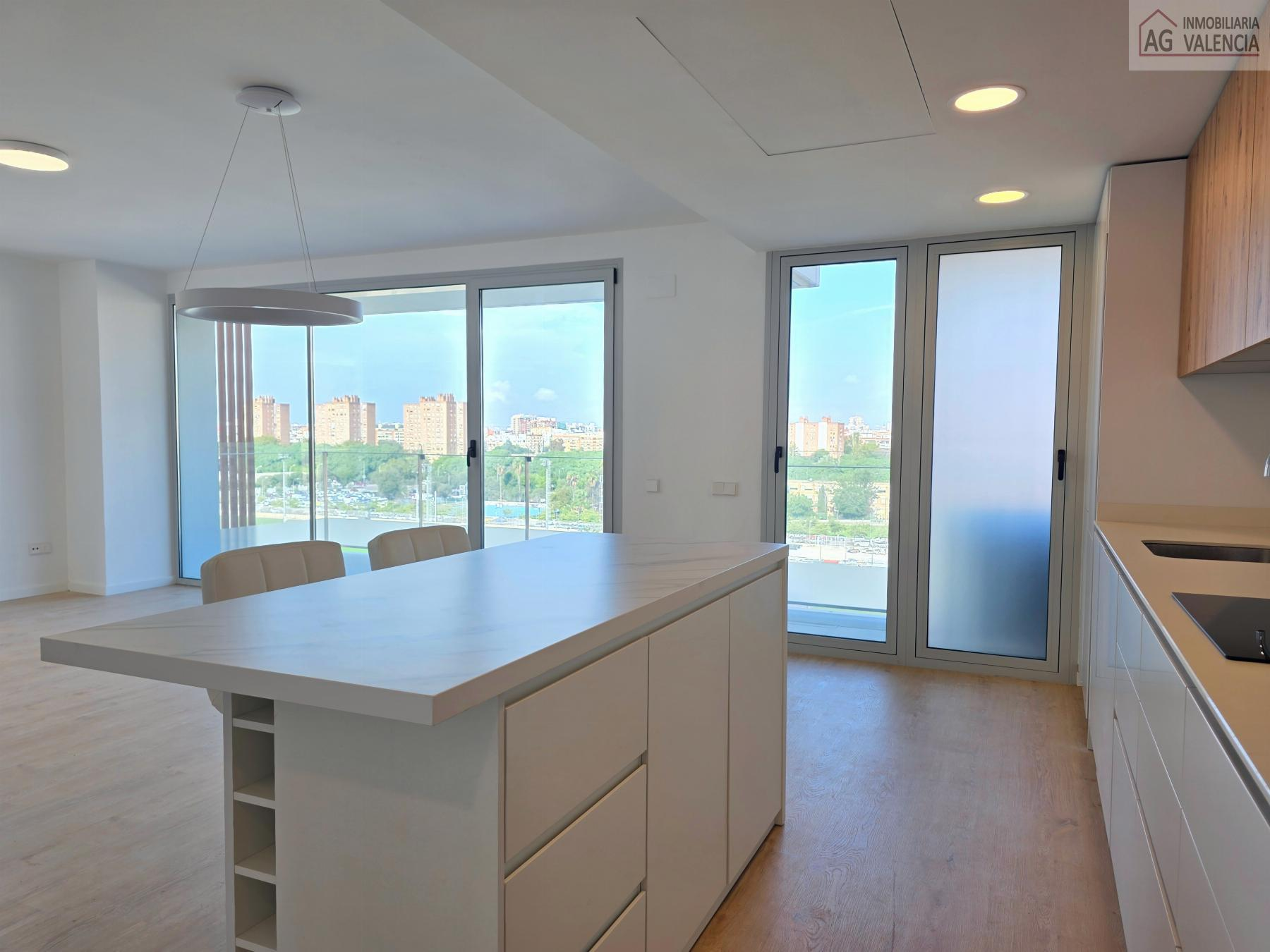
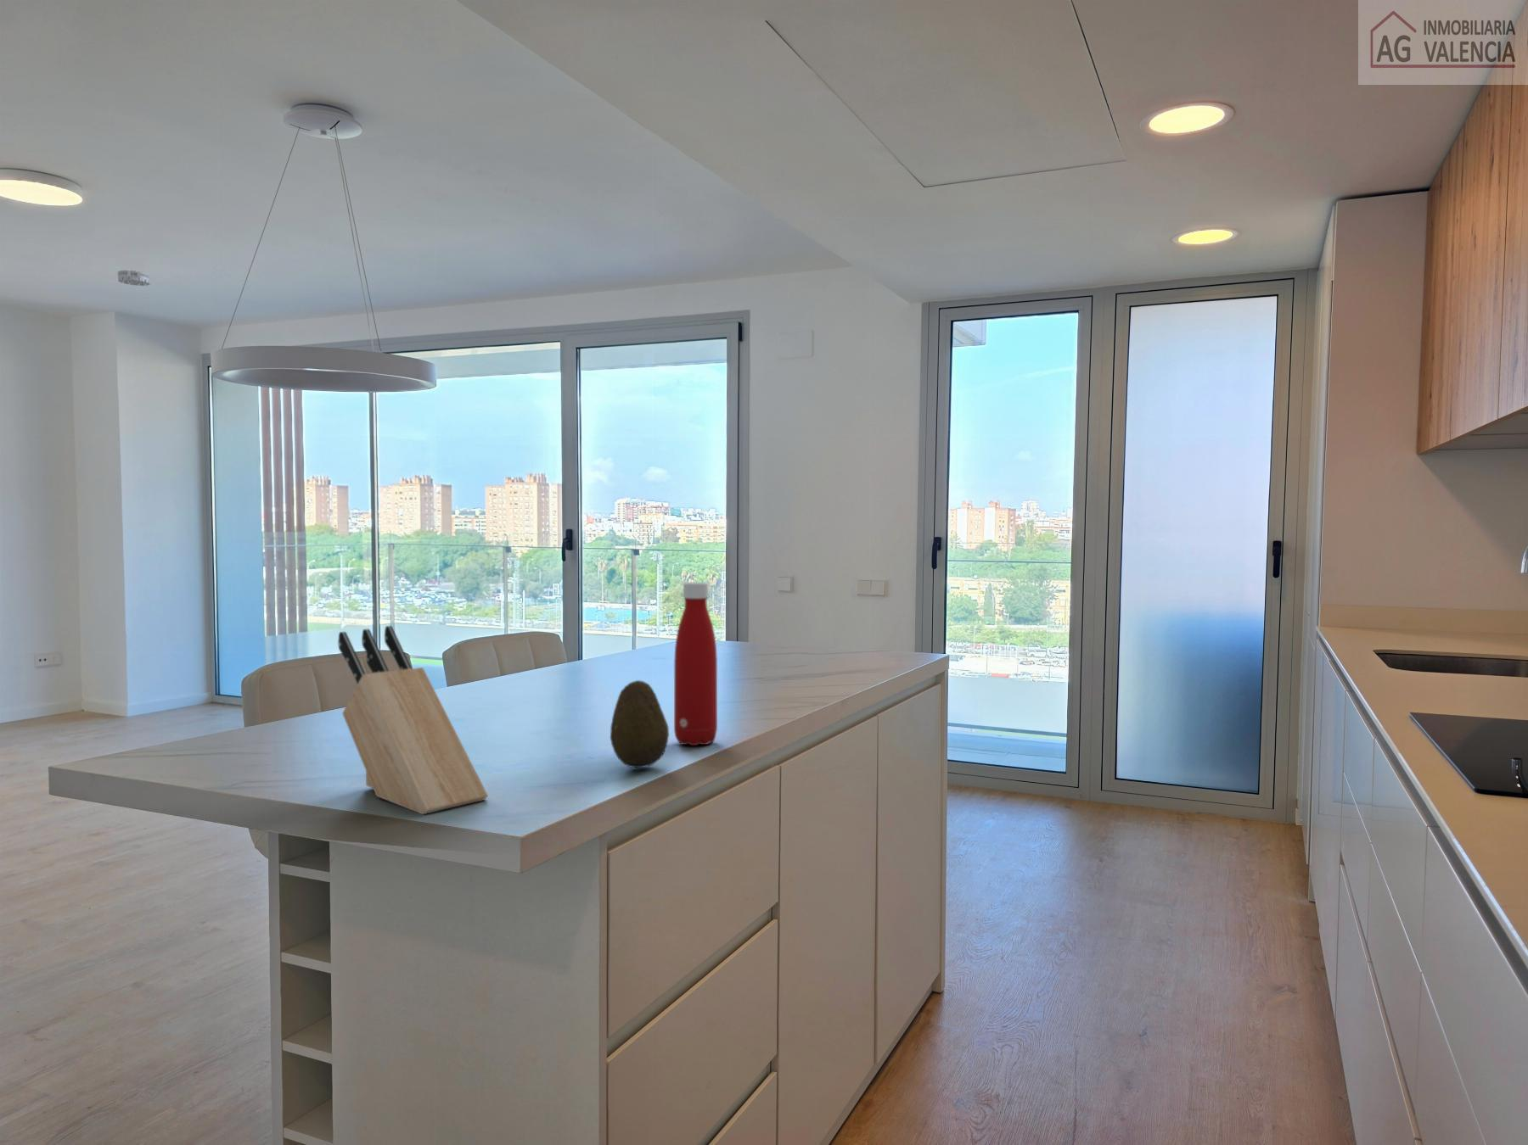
+ knife block (405, 712)
+ fruit (639, 724)
+ bottle (695, 663)
+ smoke detector (134, 278)
